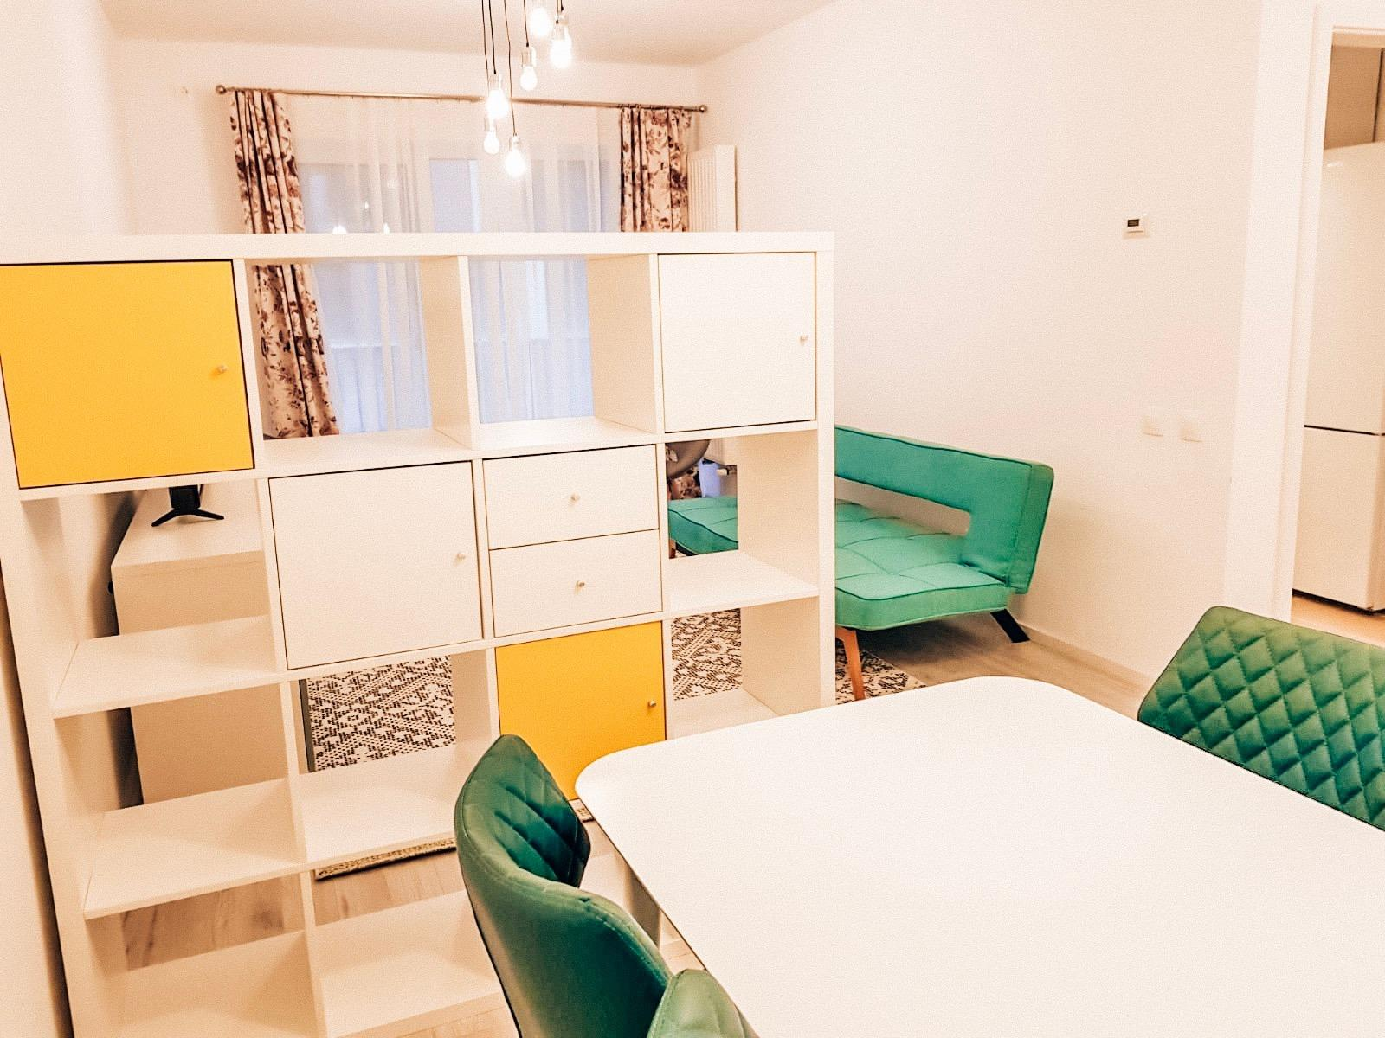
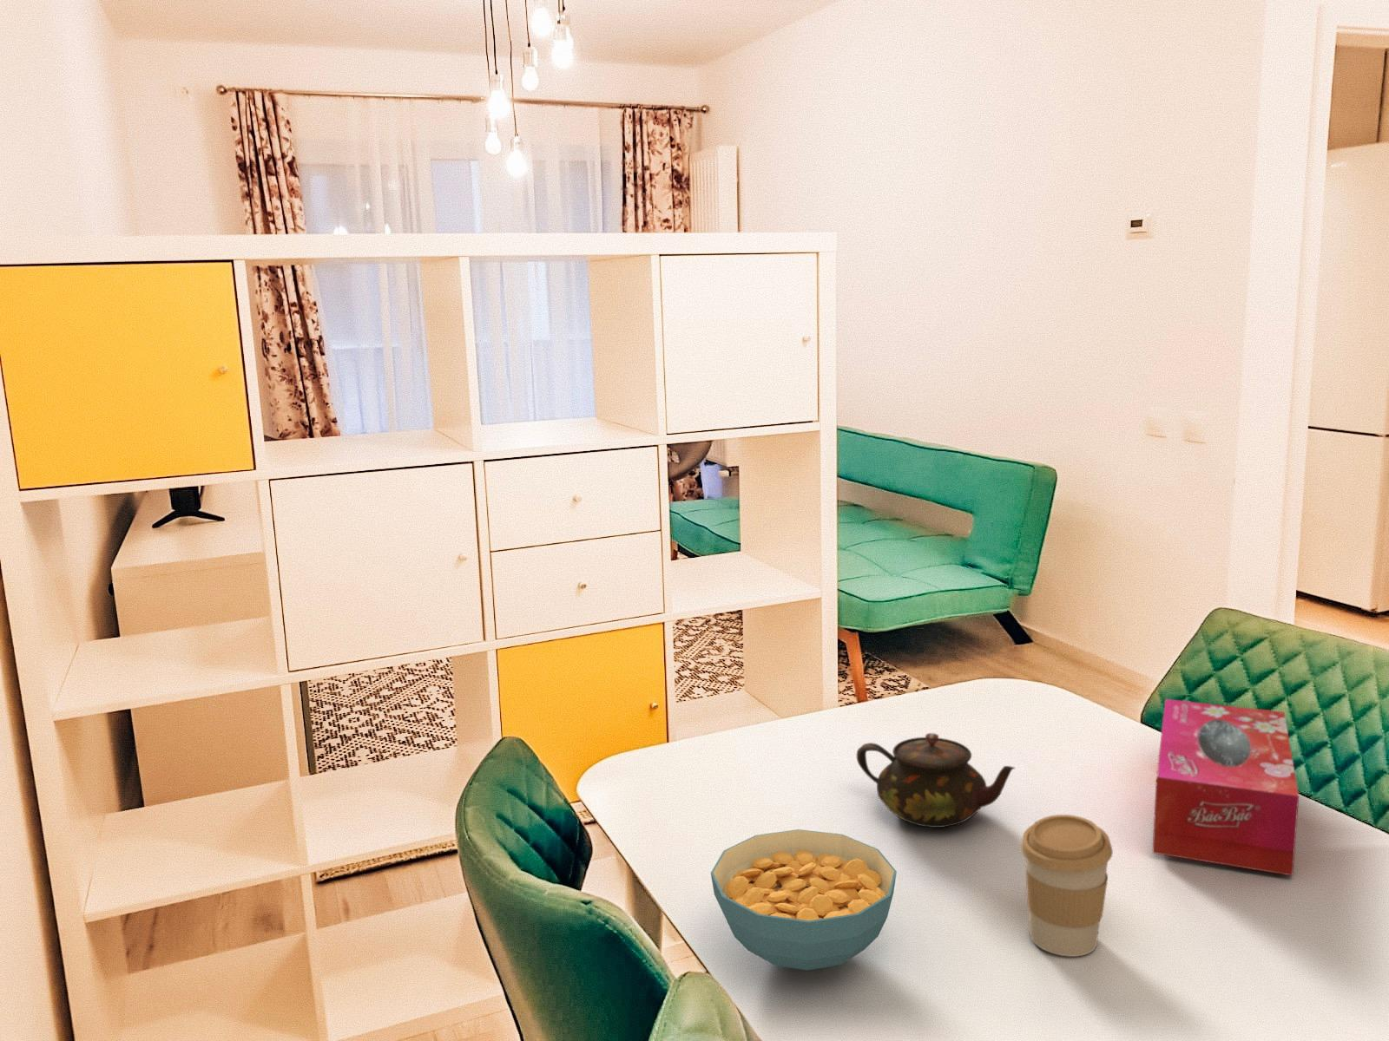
+ teapot (933, 774)
+ coffee cup (1064, 884)
+ cereal bowl (803, 913)
+ tissue box (1223, 779)
